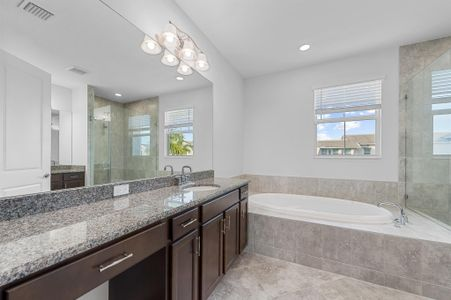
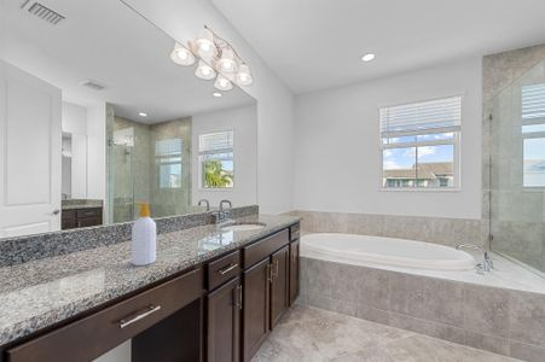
+ soap bottle (143, 232)
